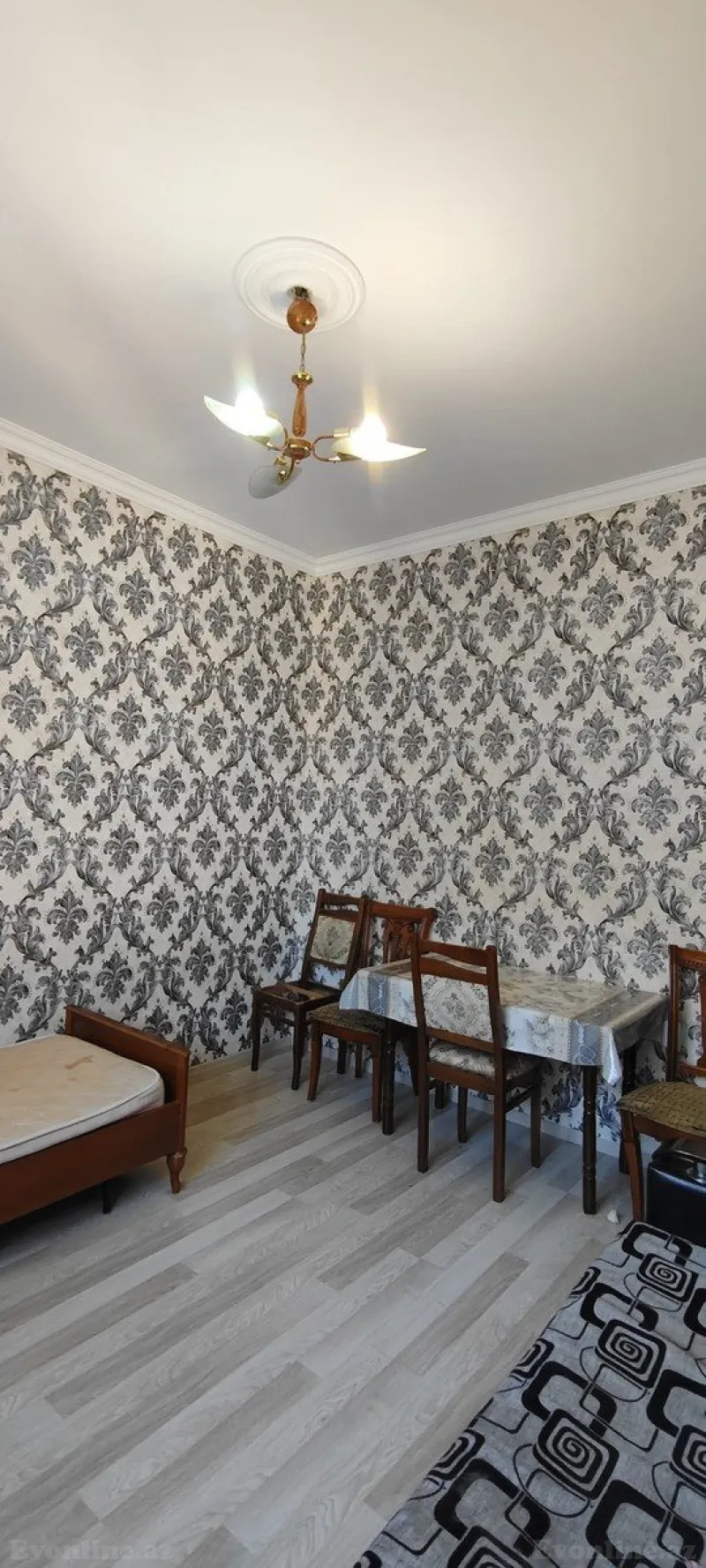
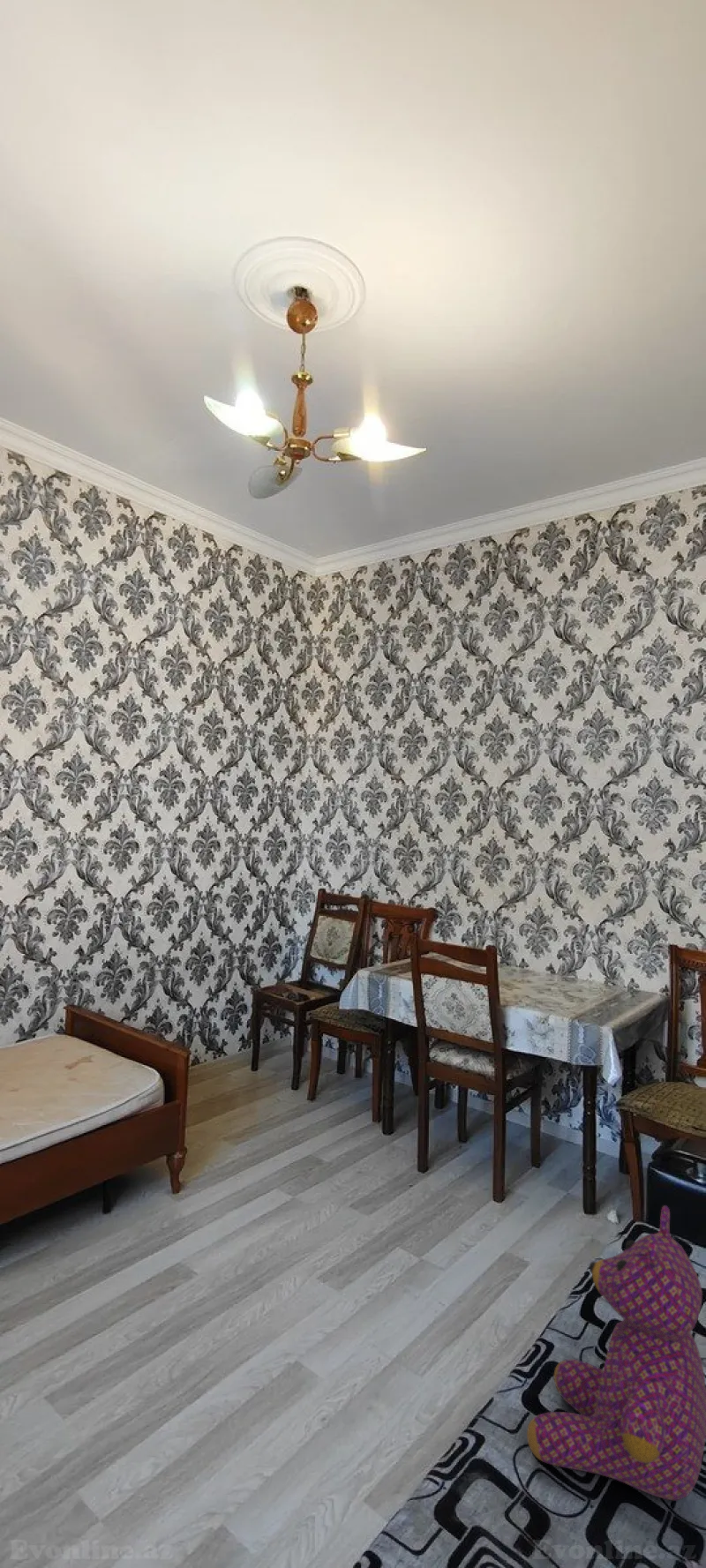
+ teddy bear (620, 1332)
